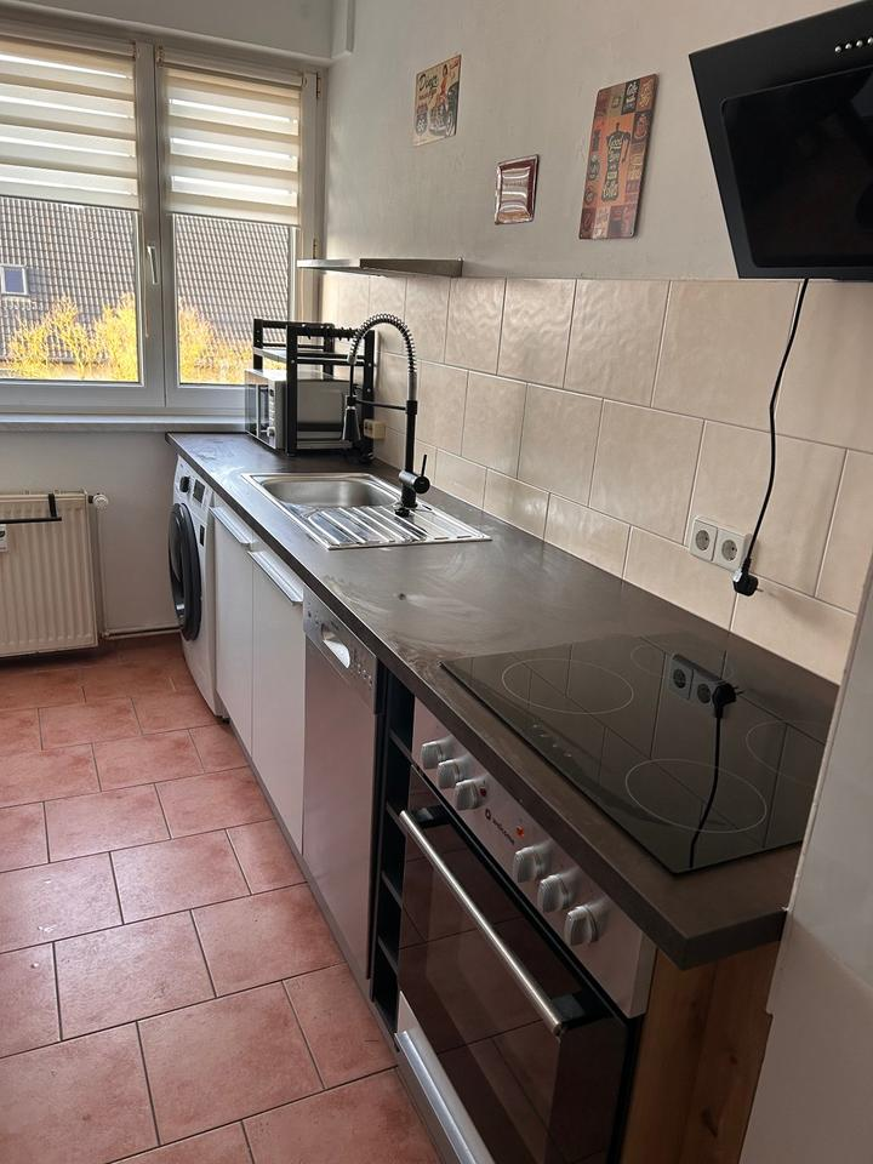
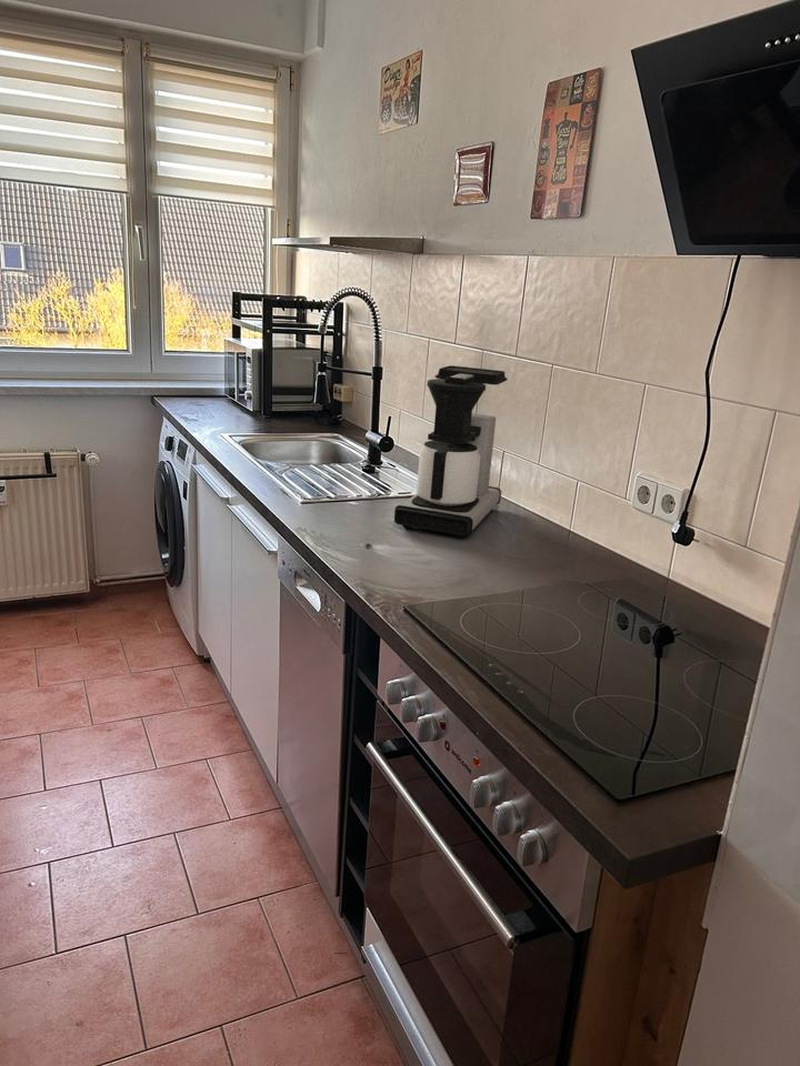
+ coffee maker (456, 447)
